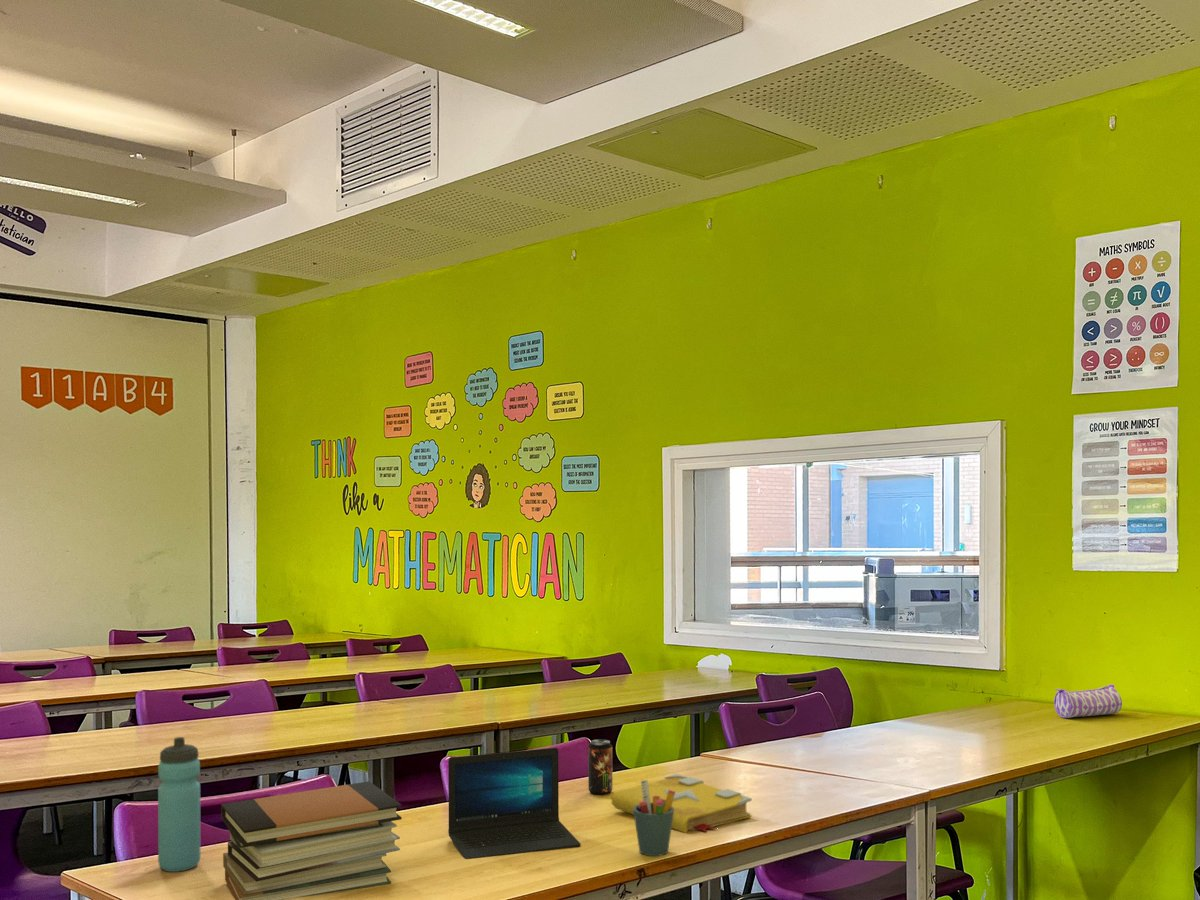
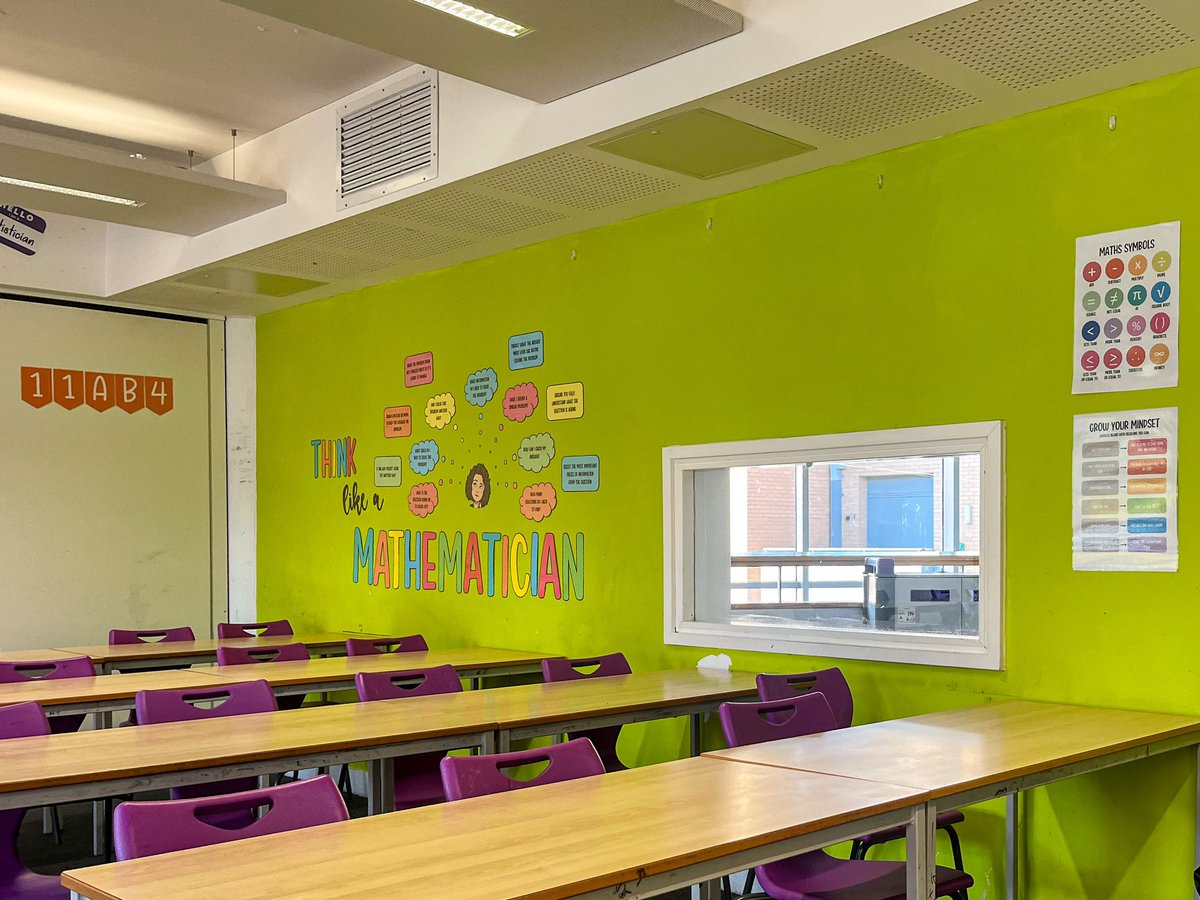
- water bottle (179, 801)
- pencil case (1088, 701)
- spell book (685, 804)
- book stack (311, 842)
- beverage can (600, 766)
- laptop (513, 801)
- pen holder (654, 818)
